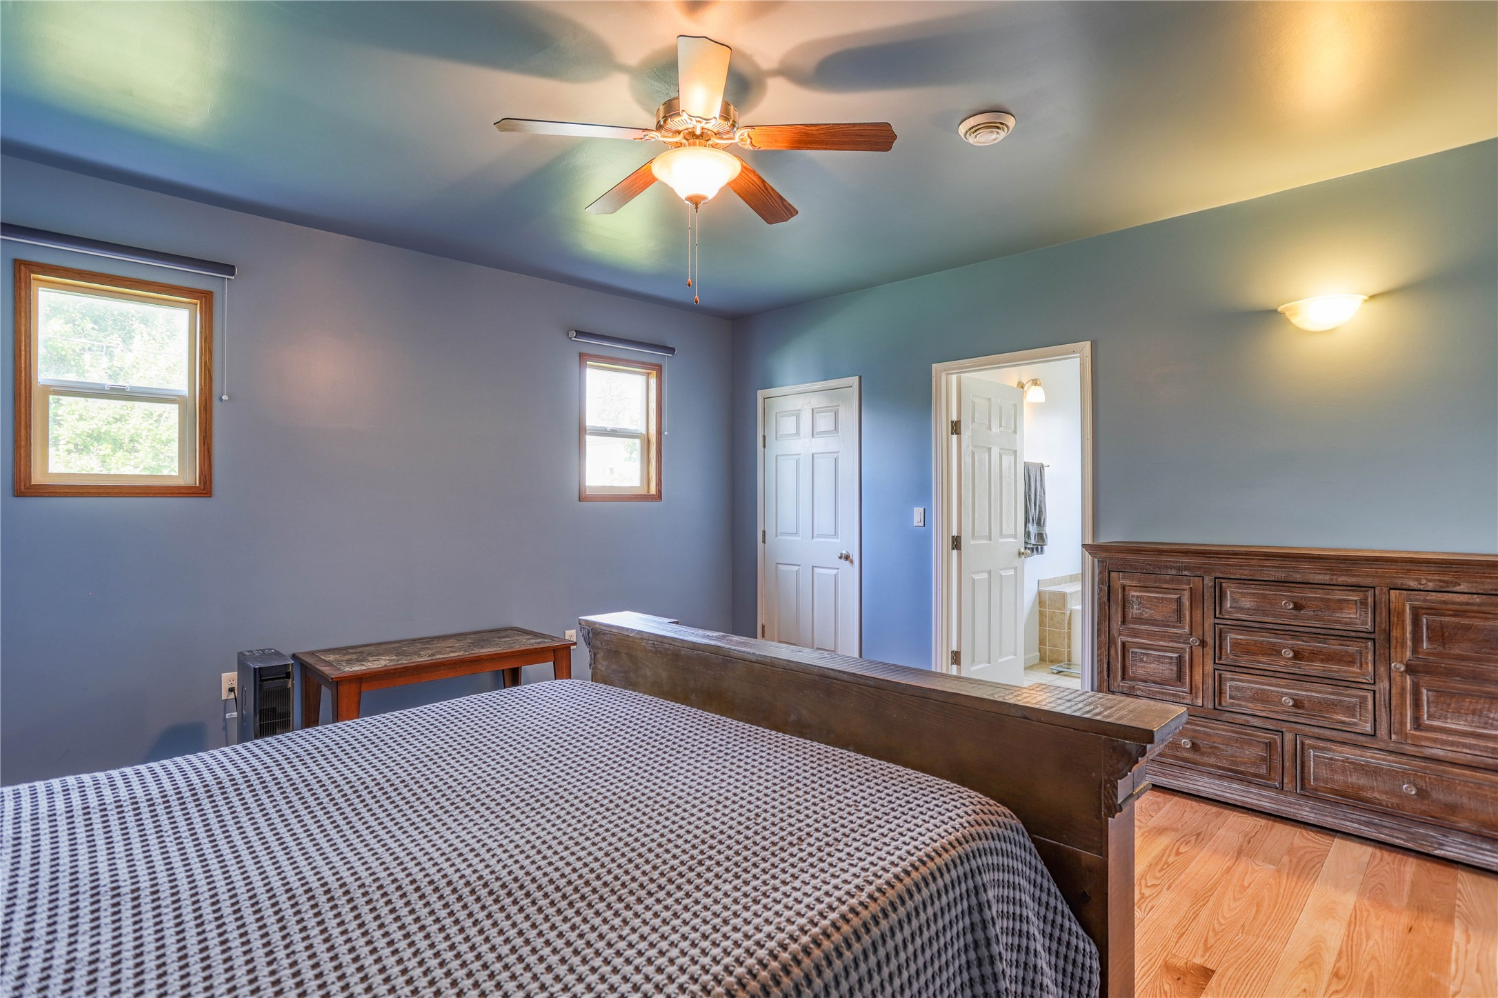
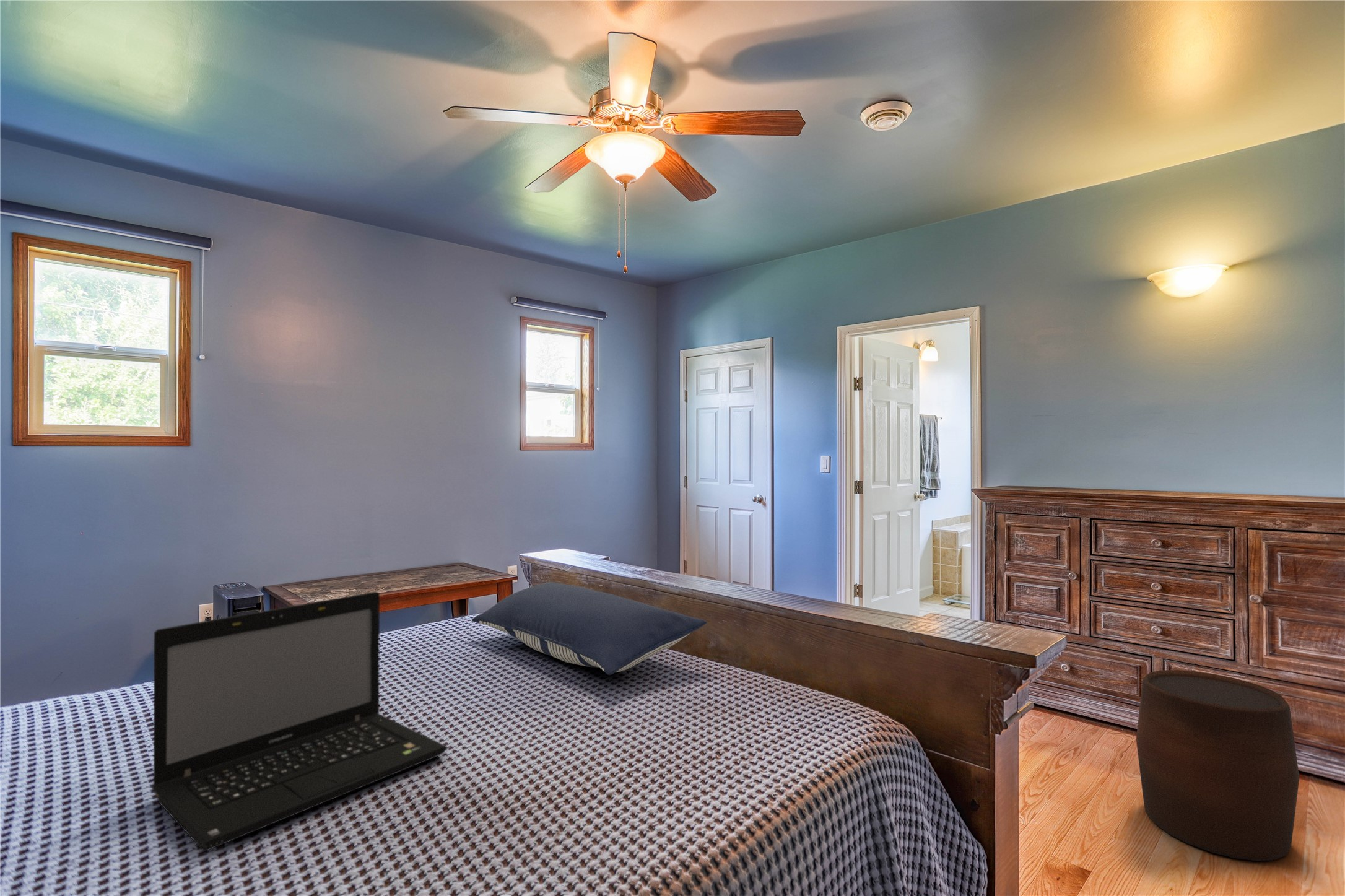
+ pillow (580, 622)
+ stool (1212, 757)
+ laptop (308, 698)
